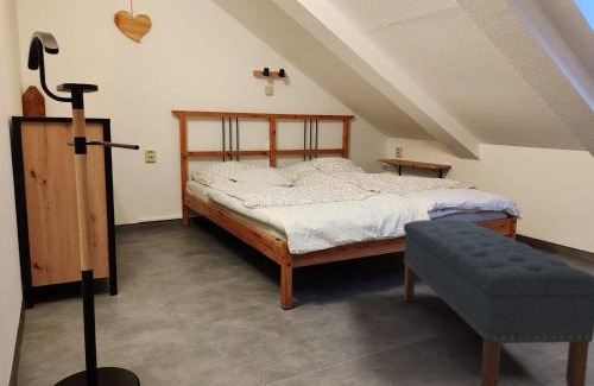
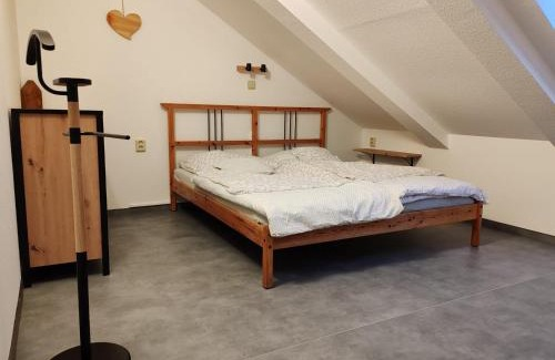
- bench (476, 289)
